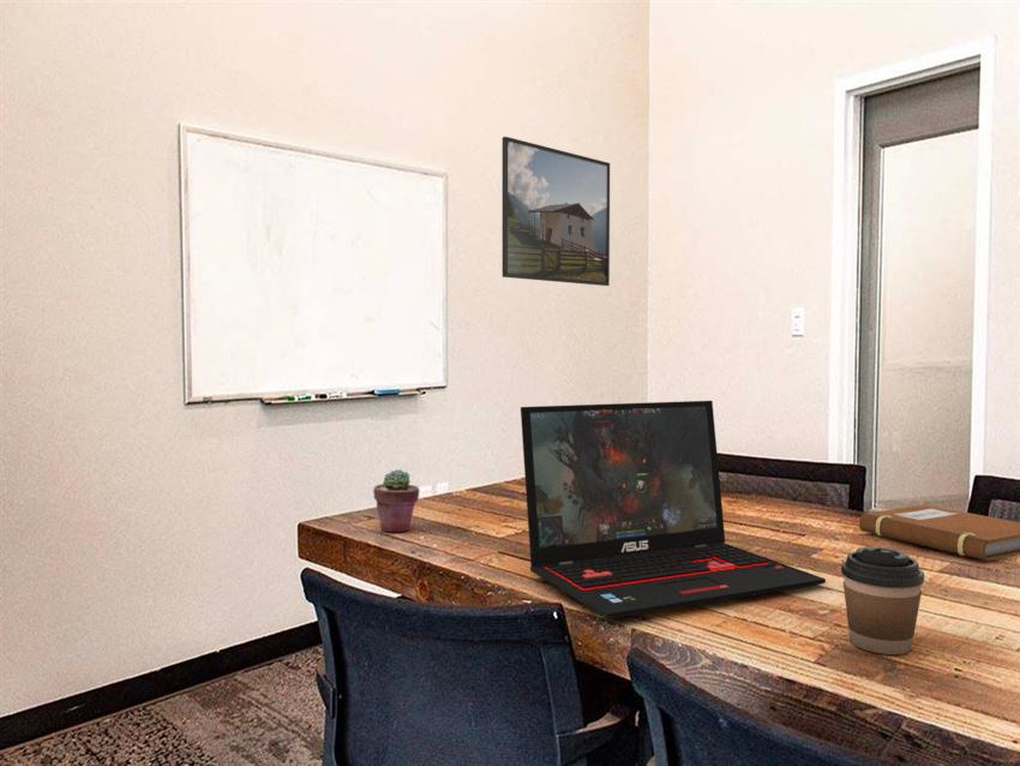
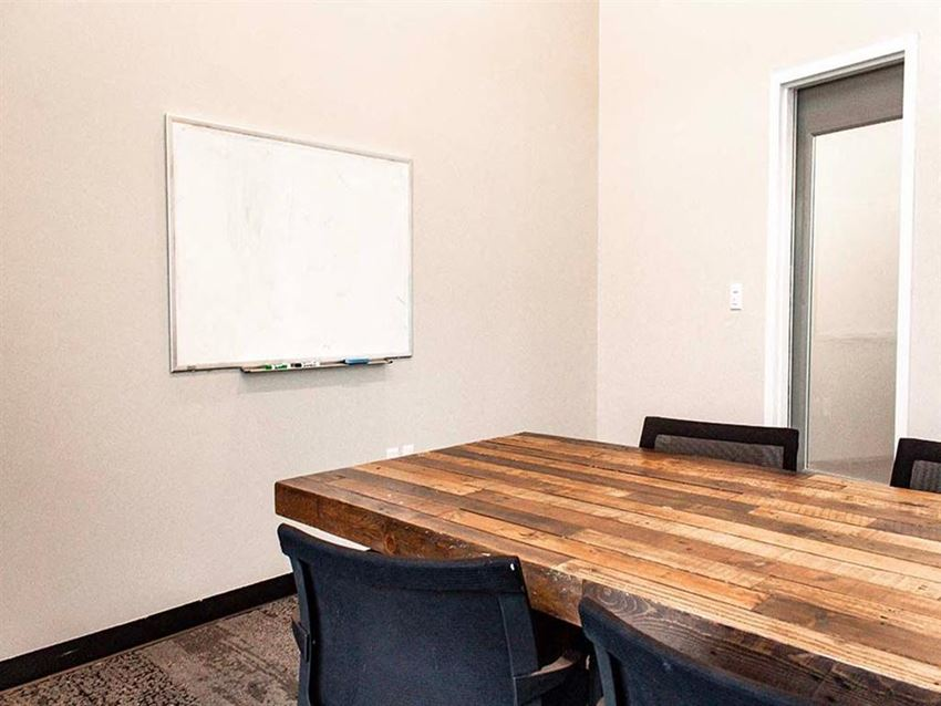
- laptop (667, 493)
- notebook (947, 528)
- potted succulent (396, 498)
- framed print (559, 216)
- coffee cup (881, 594)
